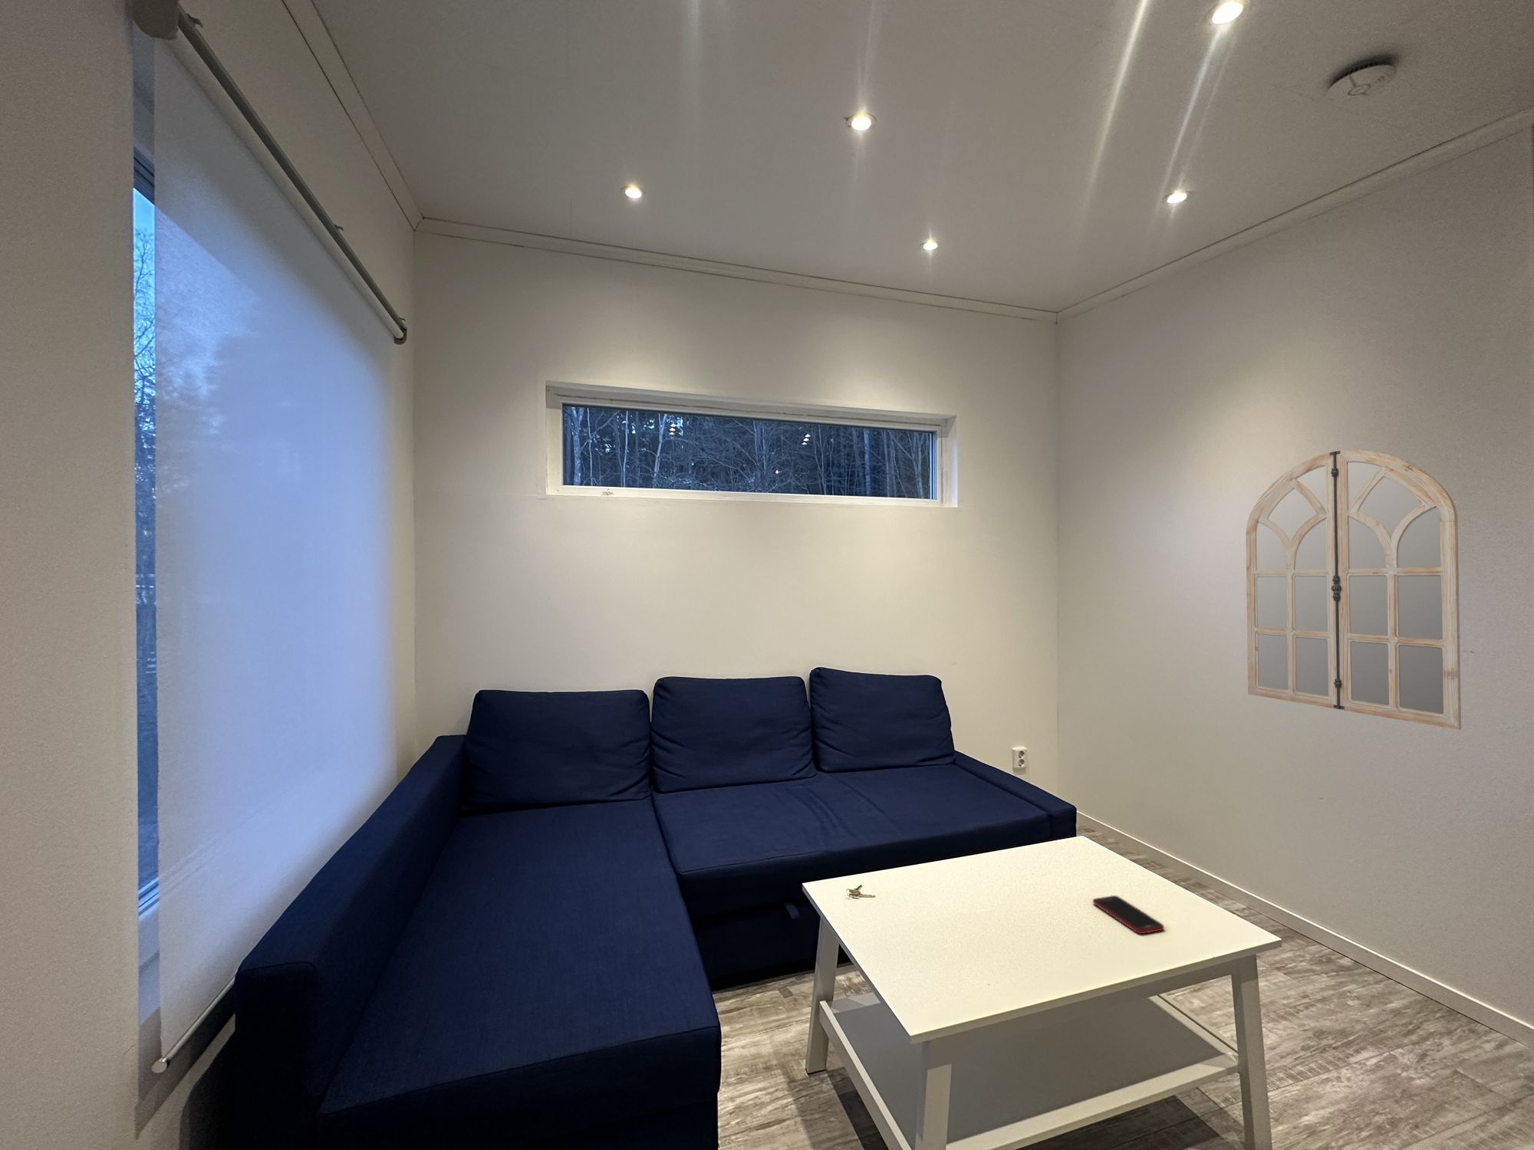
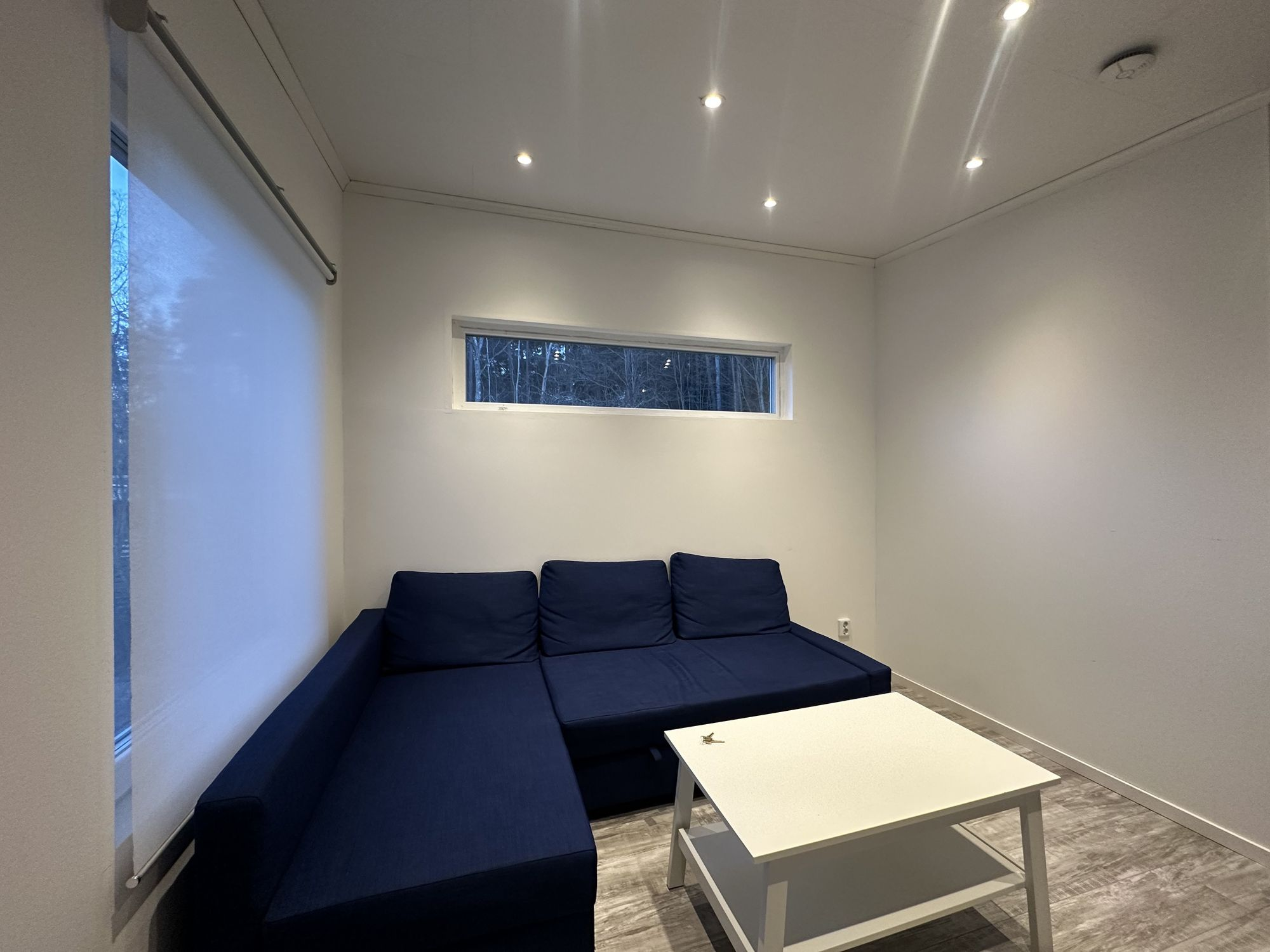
- cell phone (1127, 914)
- home mirror (1336, 580)
